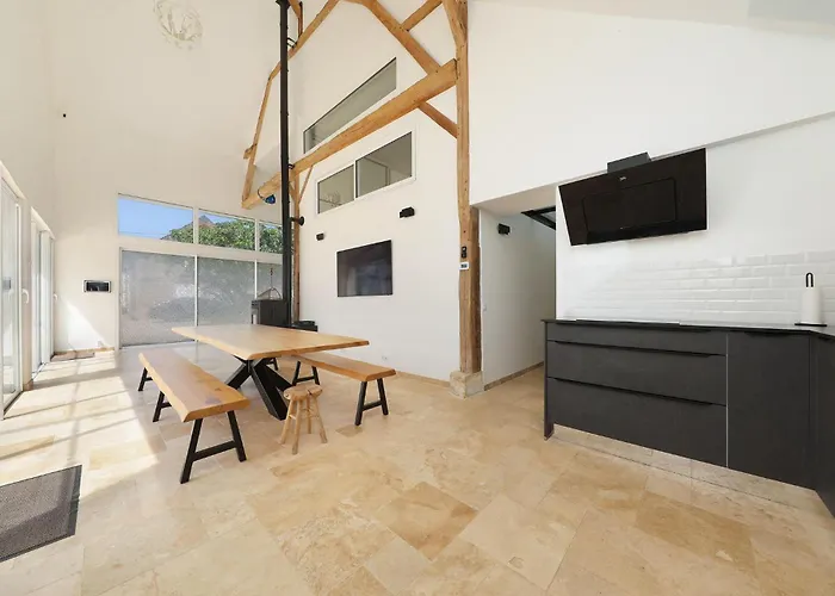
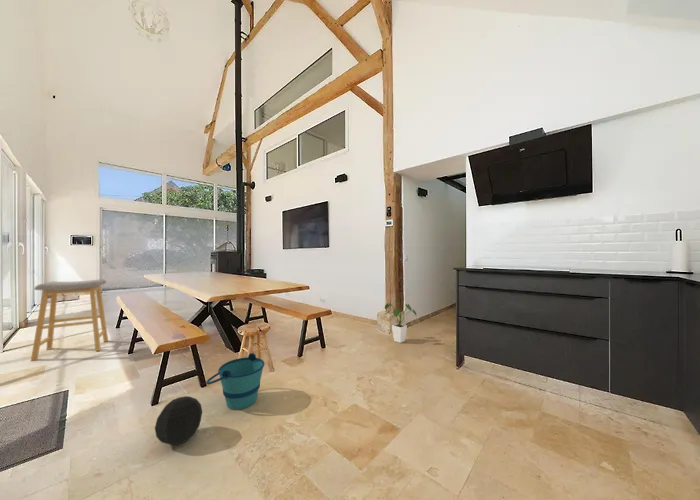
+ house plant (400, 320)
+ bucket (236, 380)
+ ball (180, 419)
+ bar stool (74, 317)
